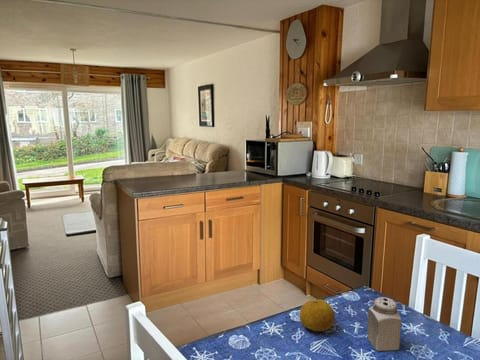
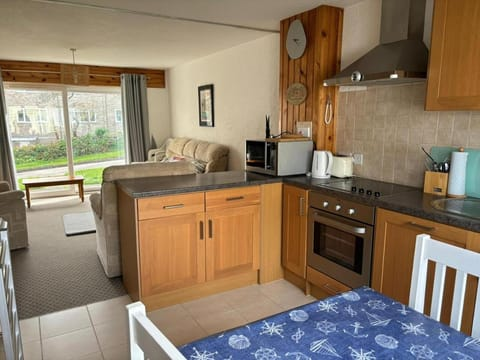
- salt shaker (383, 322)
- fruit (316, 314)
